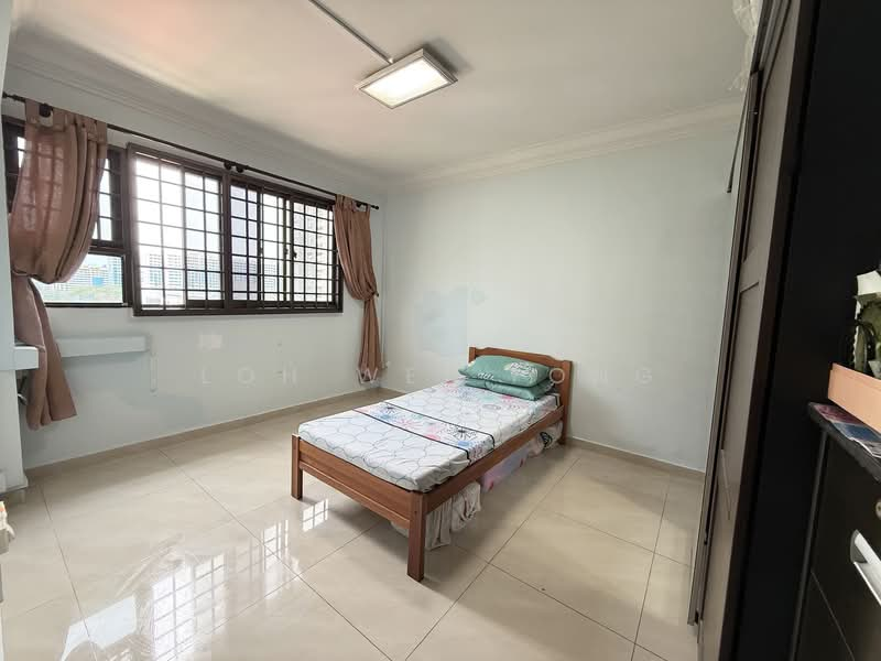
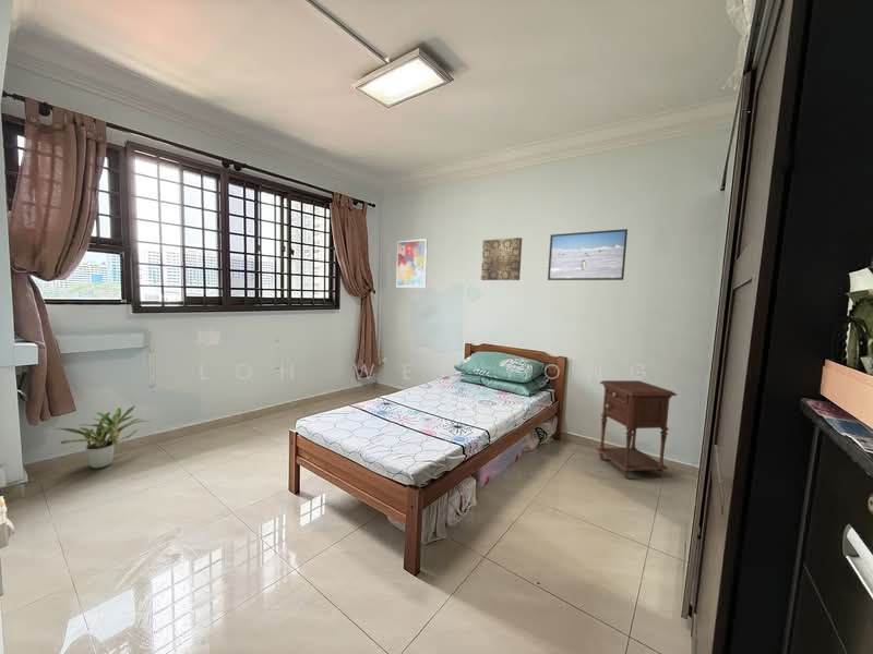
+ potted plant (108, 437)
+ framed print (585, 256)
+ wall art (411, 264)
+ nightstand (632, 426)
+ wall art (500, 259)
